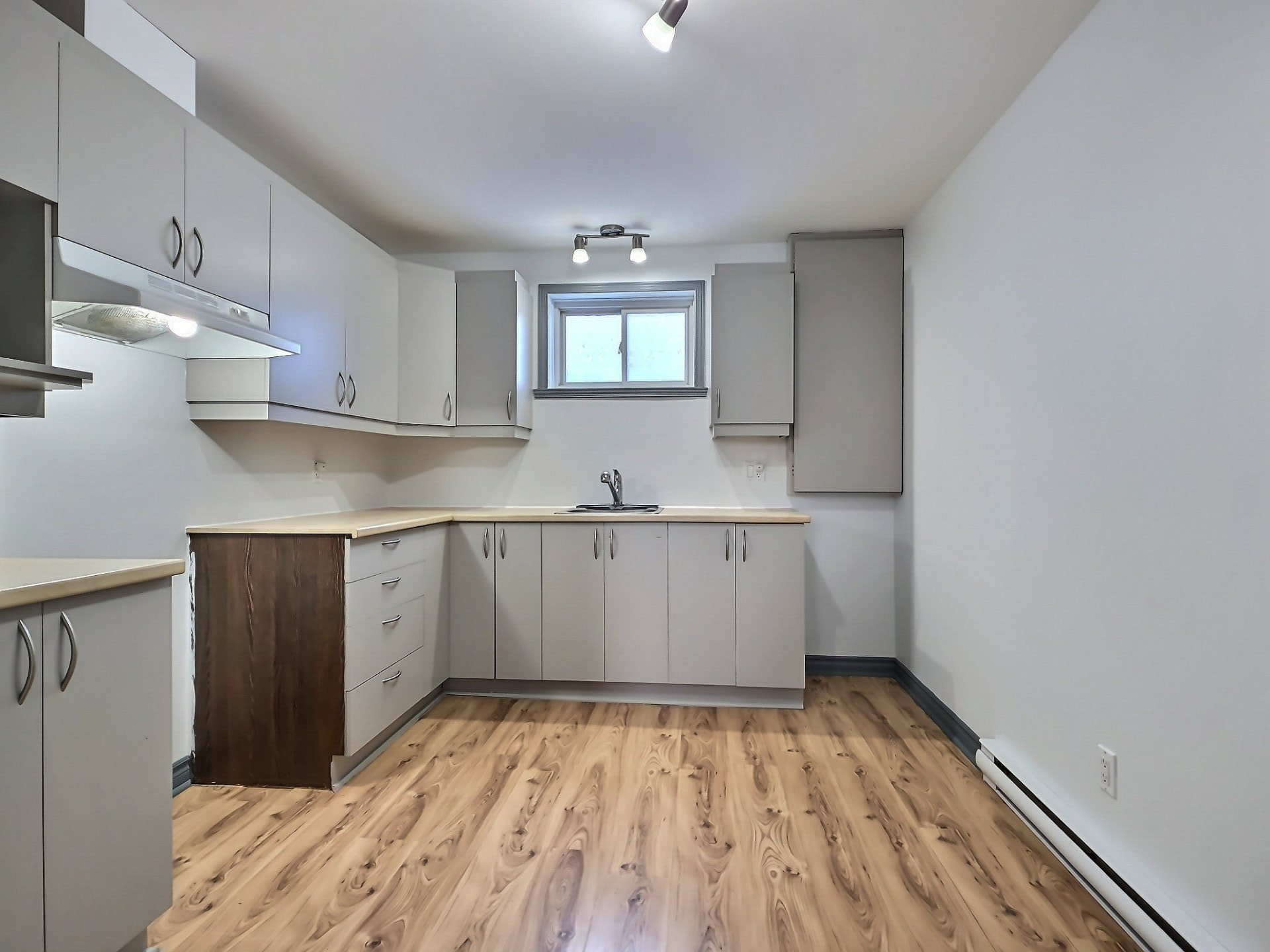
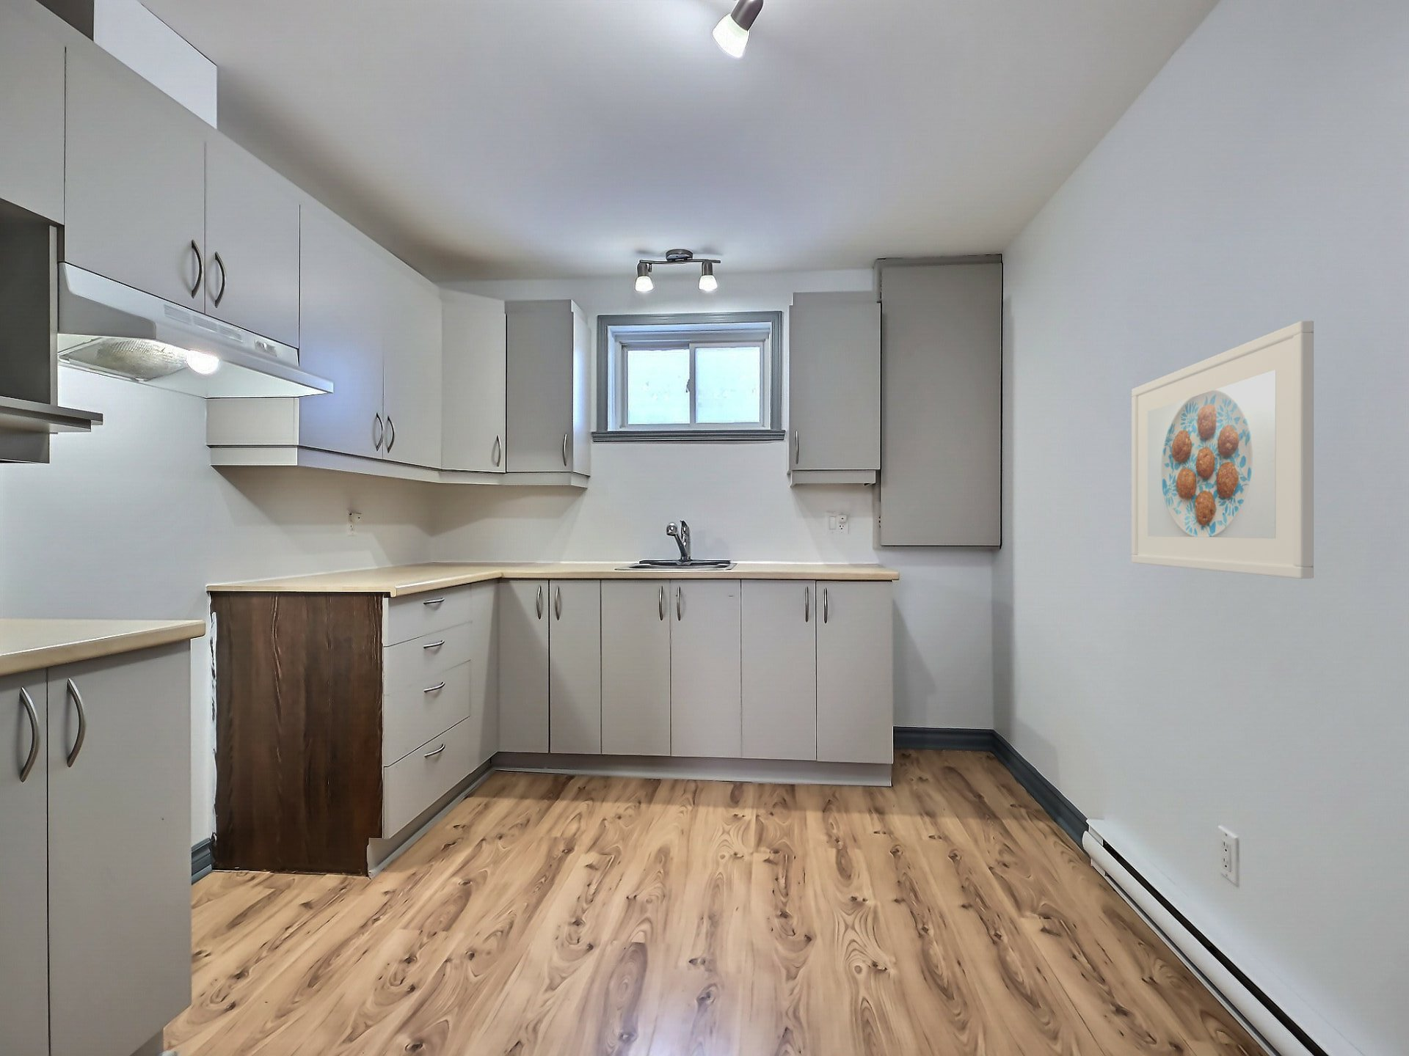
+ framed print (1204, 465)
